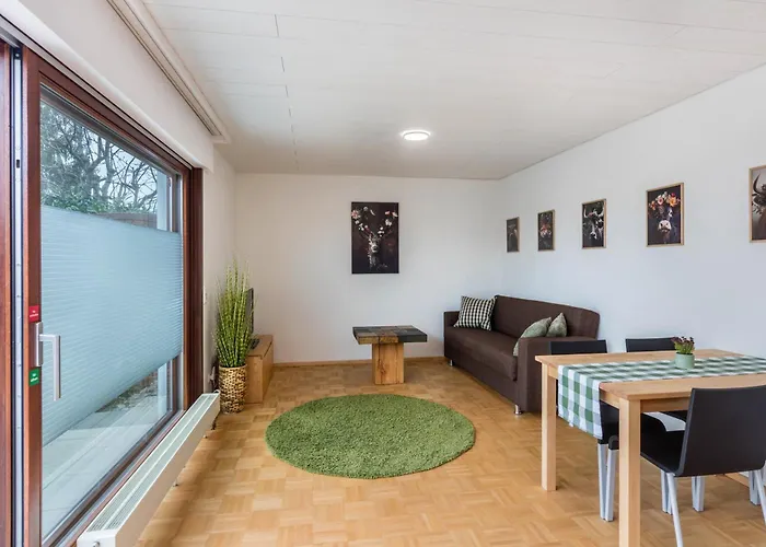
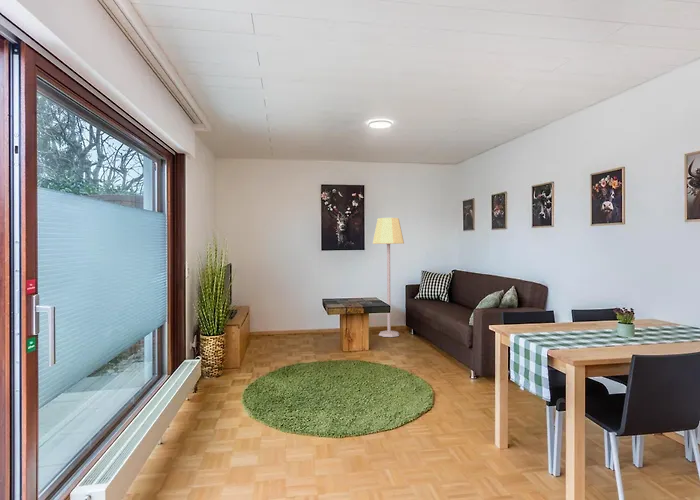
+ lamp (388, 276)
